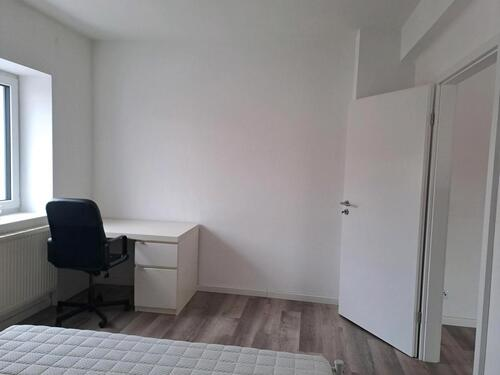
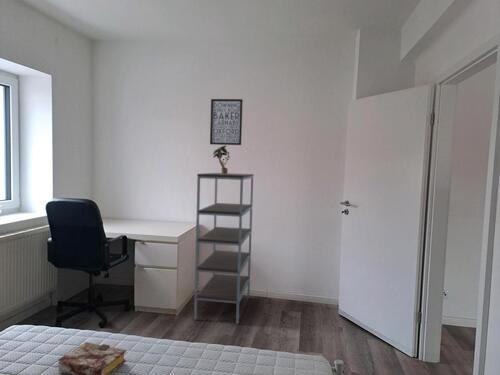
+ book (93, 360)
+ wall art (226, 122)
+ shelving unit (226, 241)
+ potted plant (219, 159)
